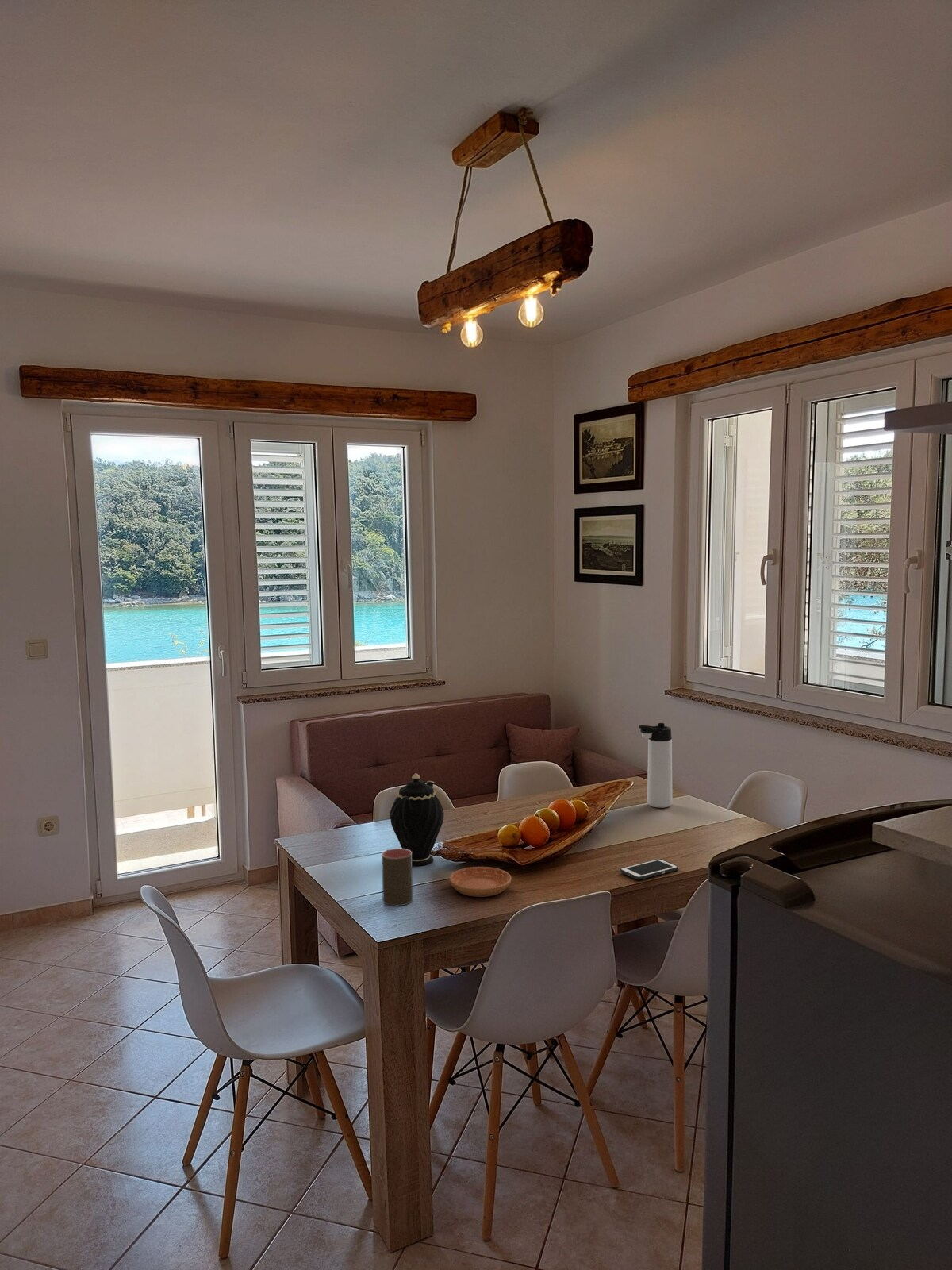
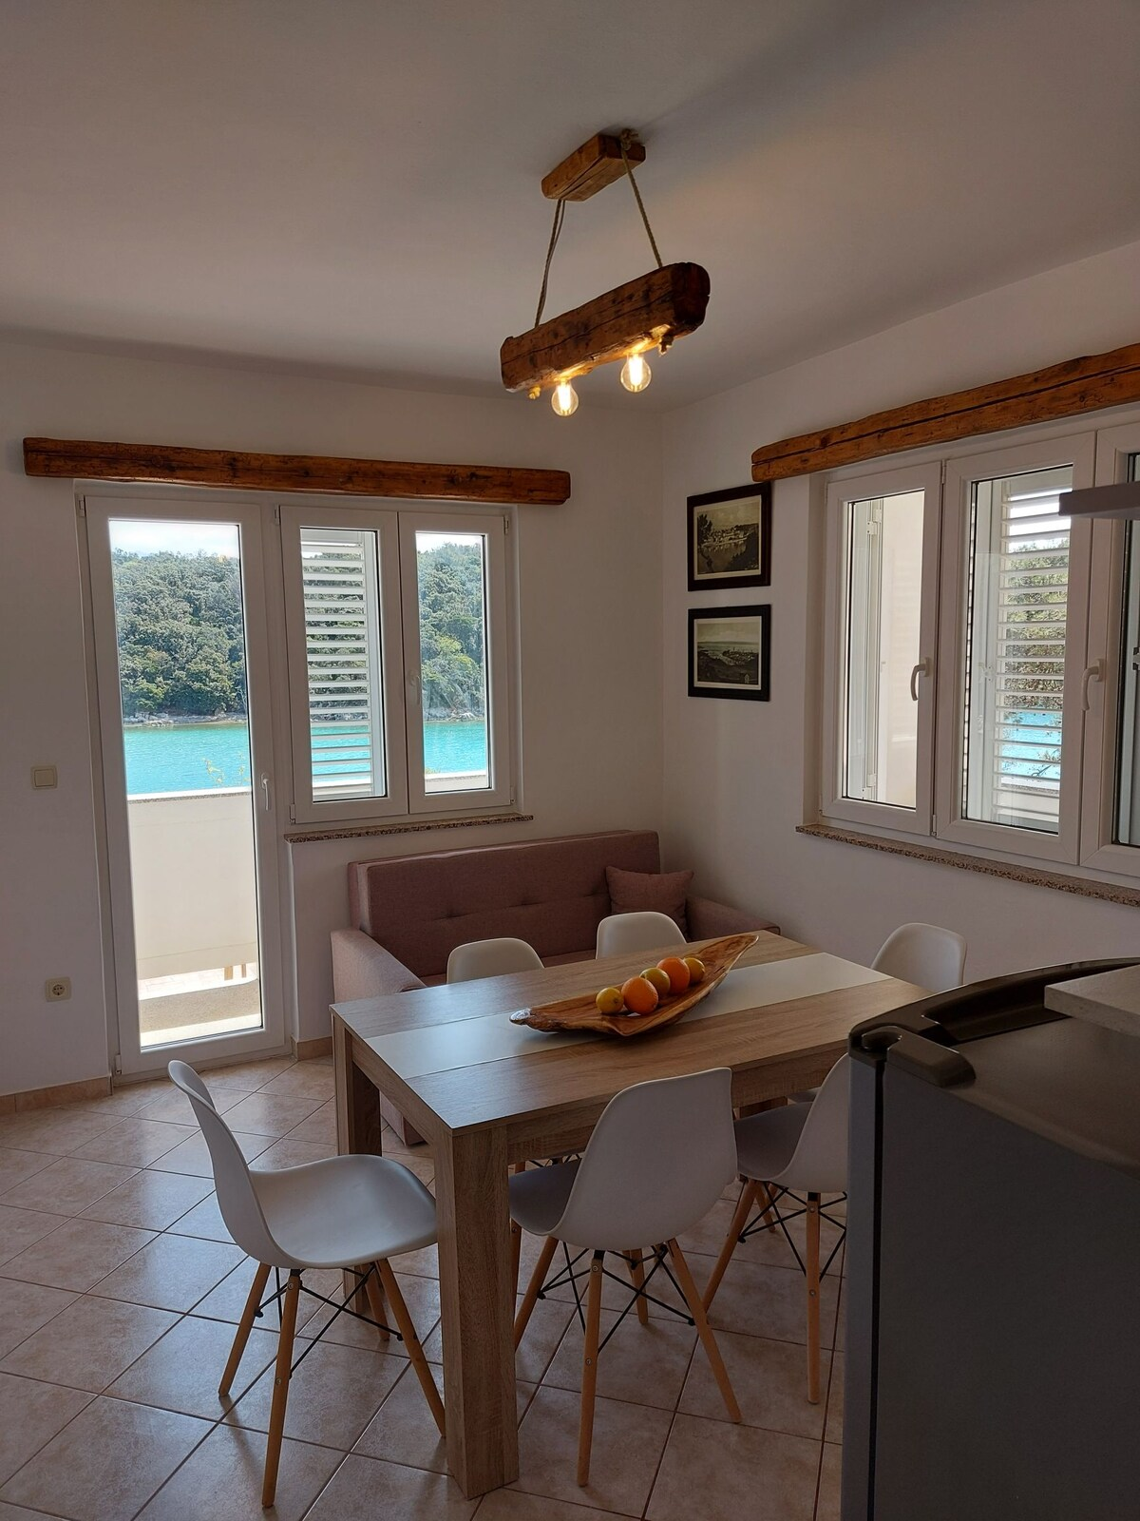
- teapot (417, 816)
- cell phone (649, 869)
- cup (397, 876)
- saucer (480, 882)
- thermos bottle (654, 764)
